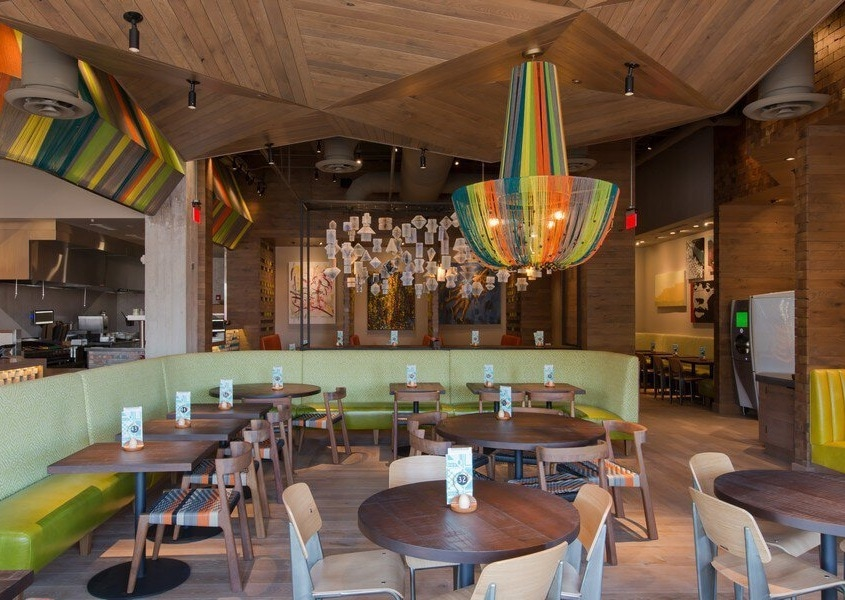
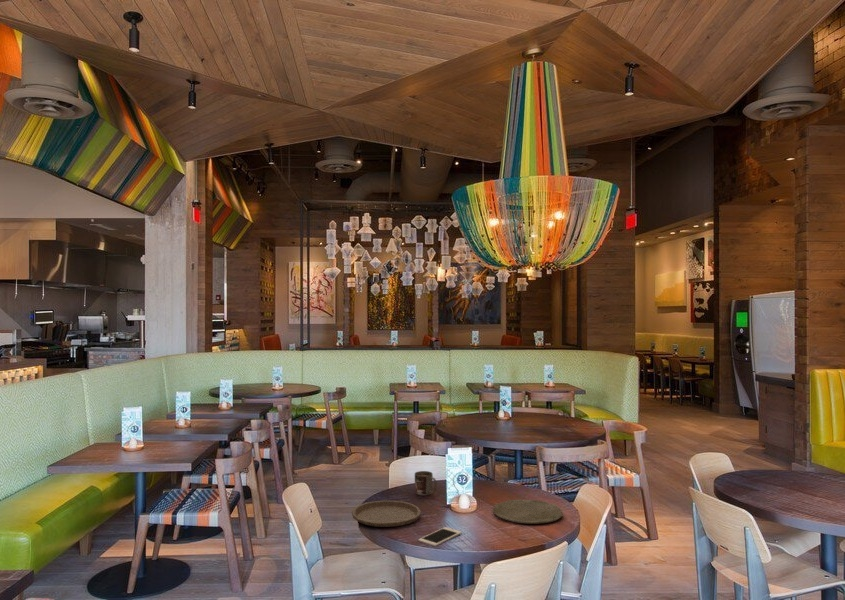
+ mug (426, 484)
+ cell phone (440, 536)
+ plate (386, 513)
+ plate (527, 512)
